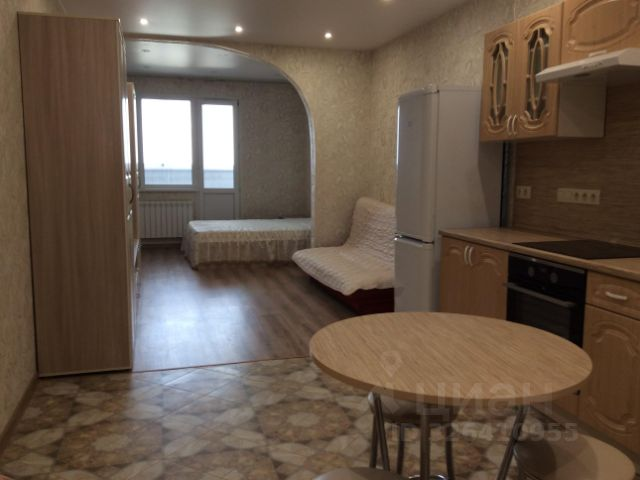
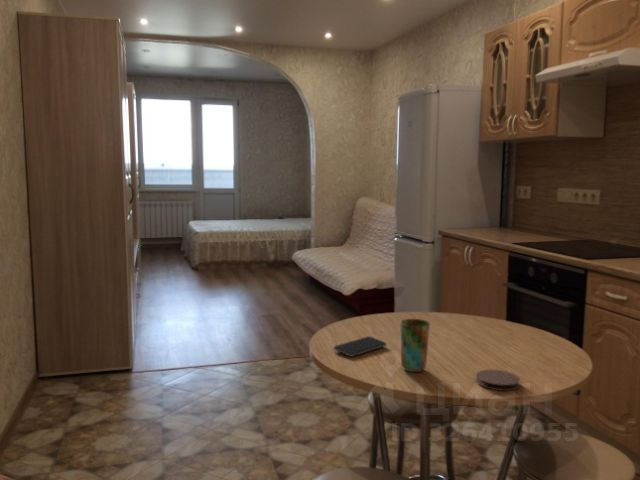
+ coaster (497, 379)
+ cup (414, 345)
+ smartphone (360, 346)
